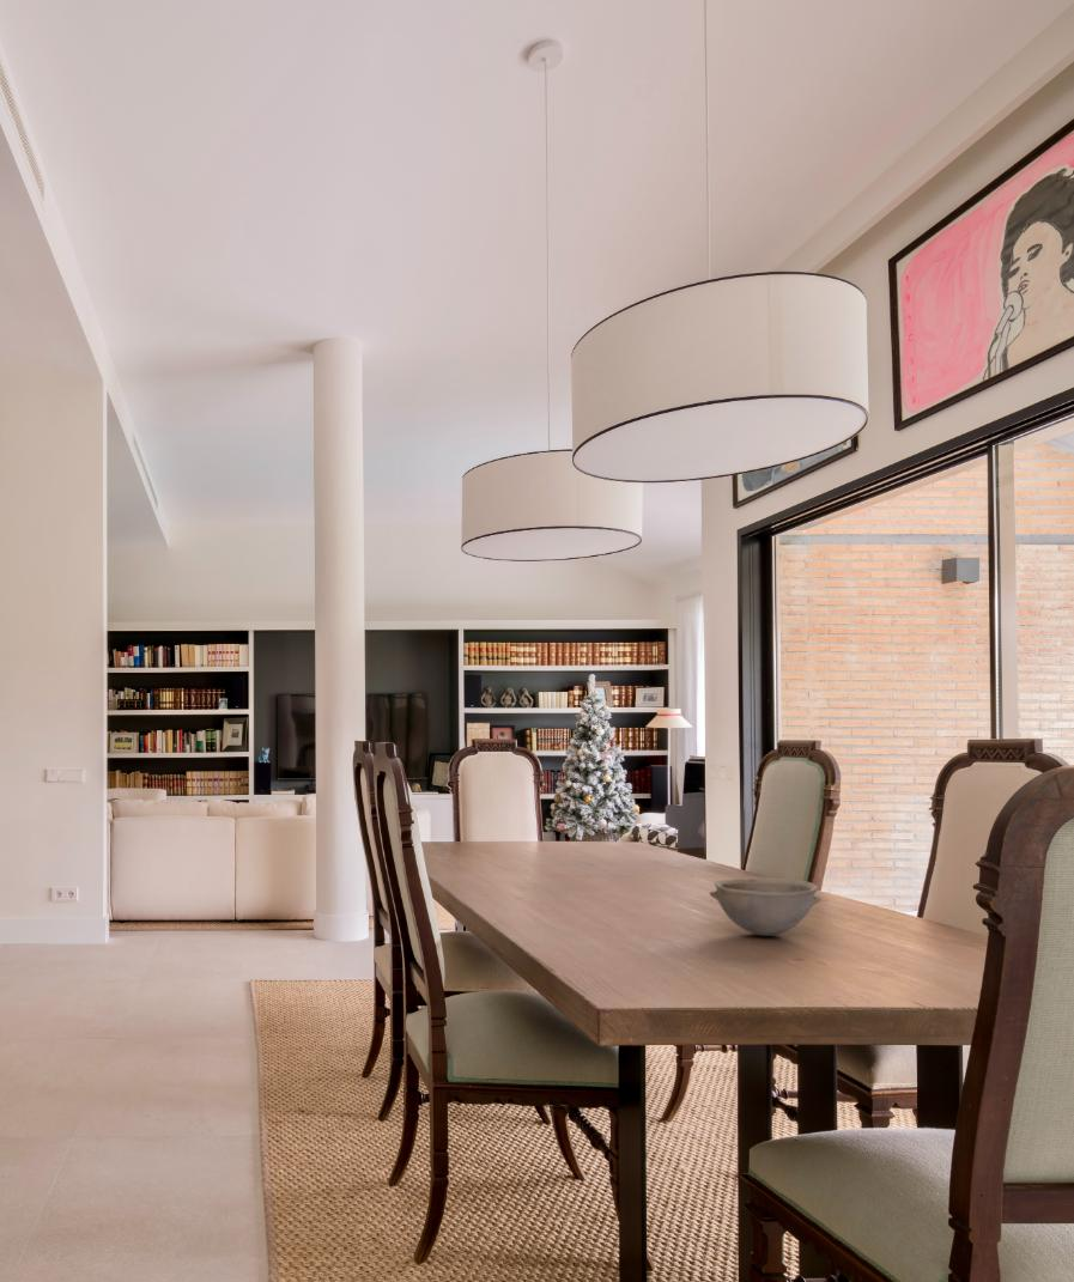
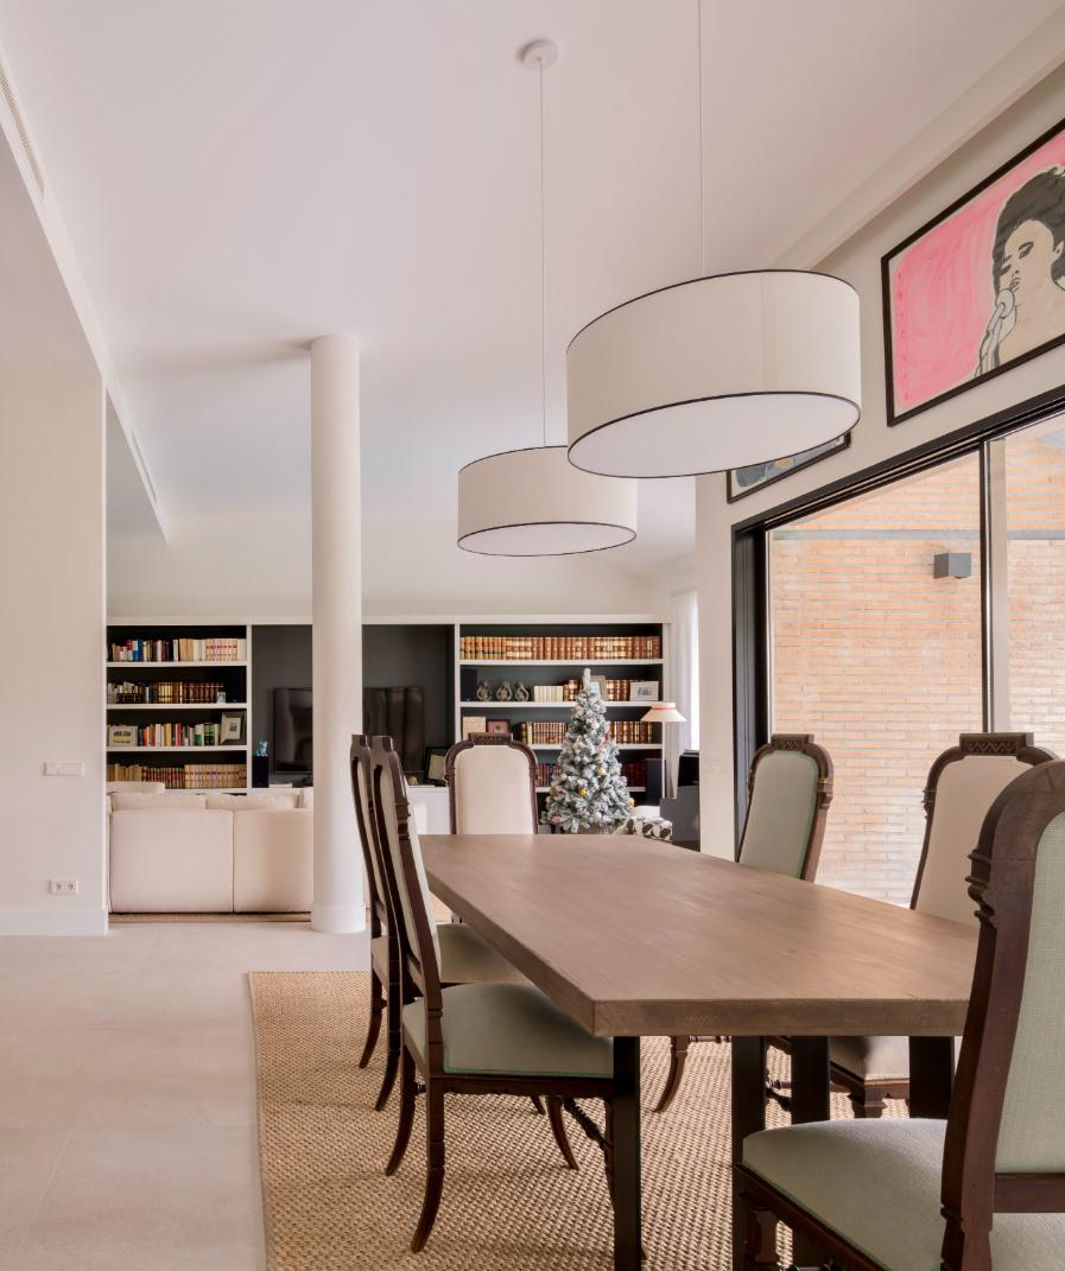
- bowl (765, 909)
